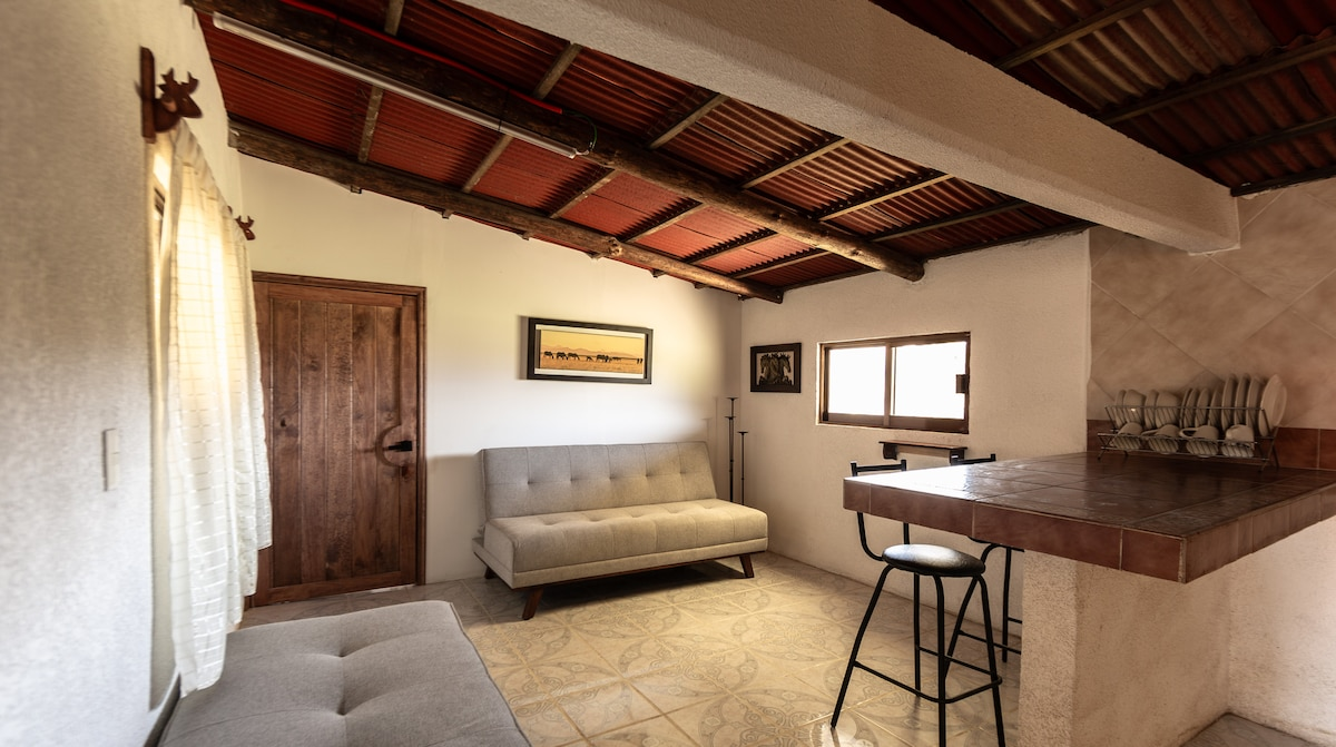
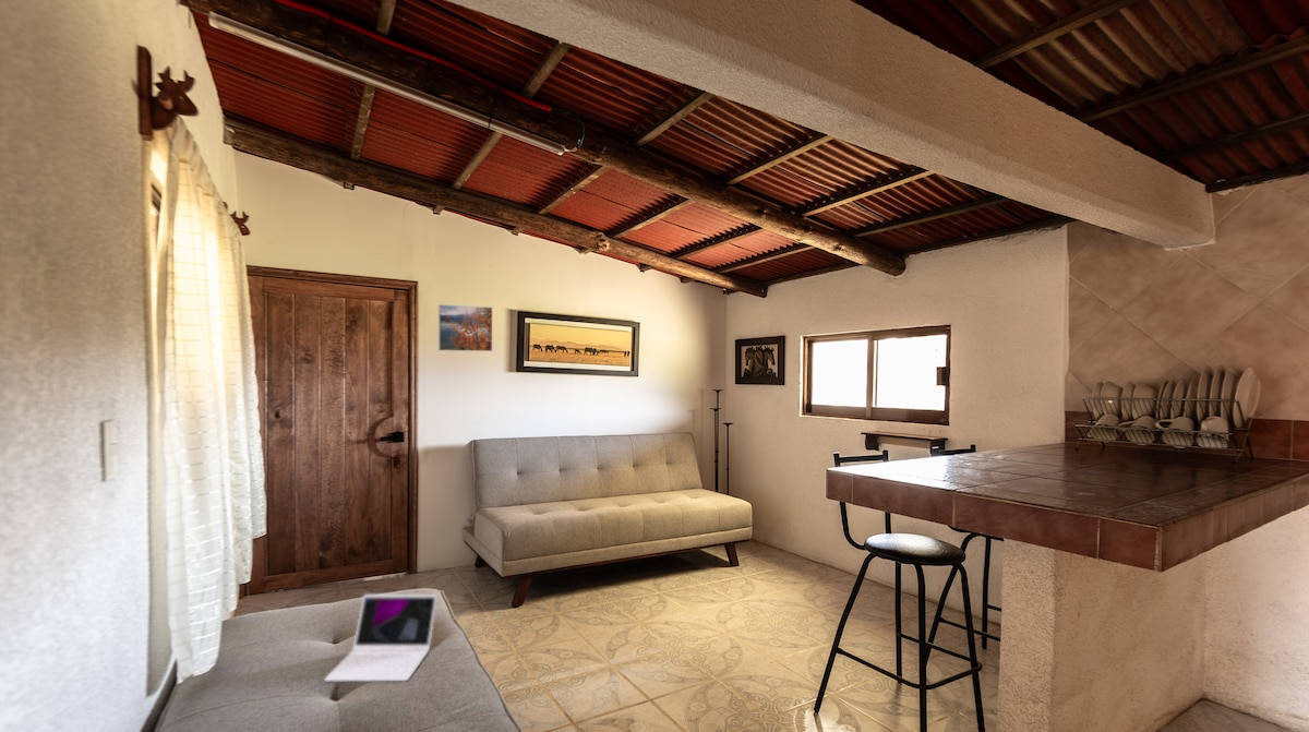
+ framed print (466, 328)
+ laptop (384, 632)
